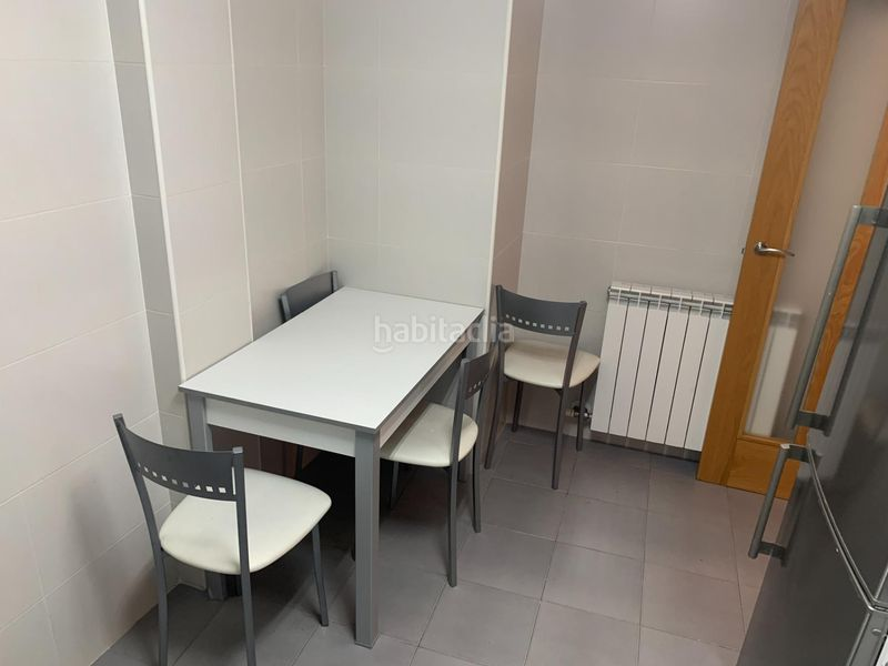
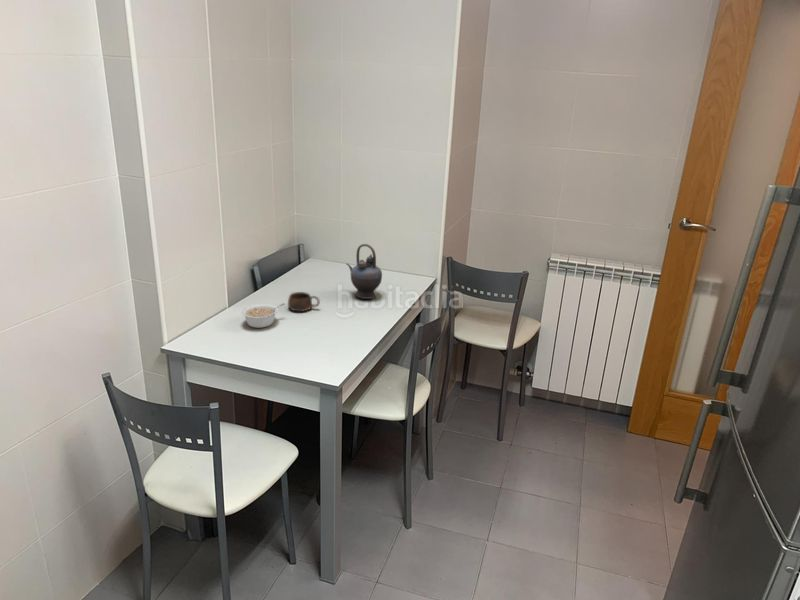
+ teapot (363, 269)
+ cup (303, 302)
+ legume (261, 315)
